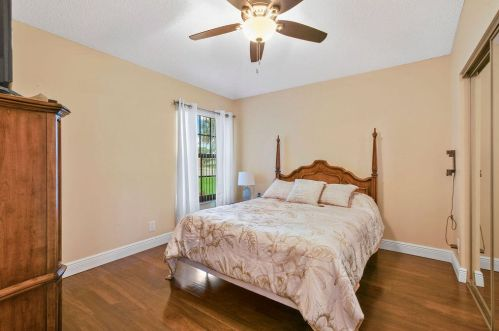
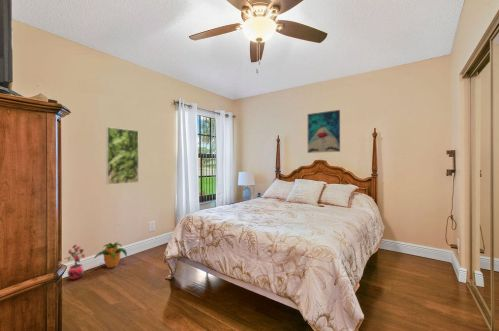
+ potted plant (75, 261)
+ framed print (123, 156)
+ potted plant (110, 254)
+ wall art (323, 132)
